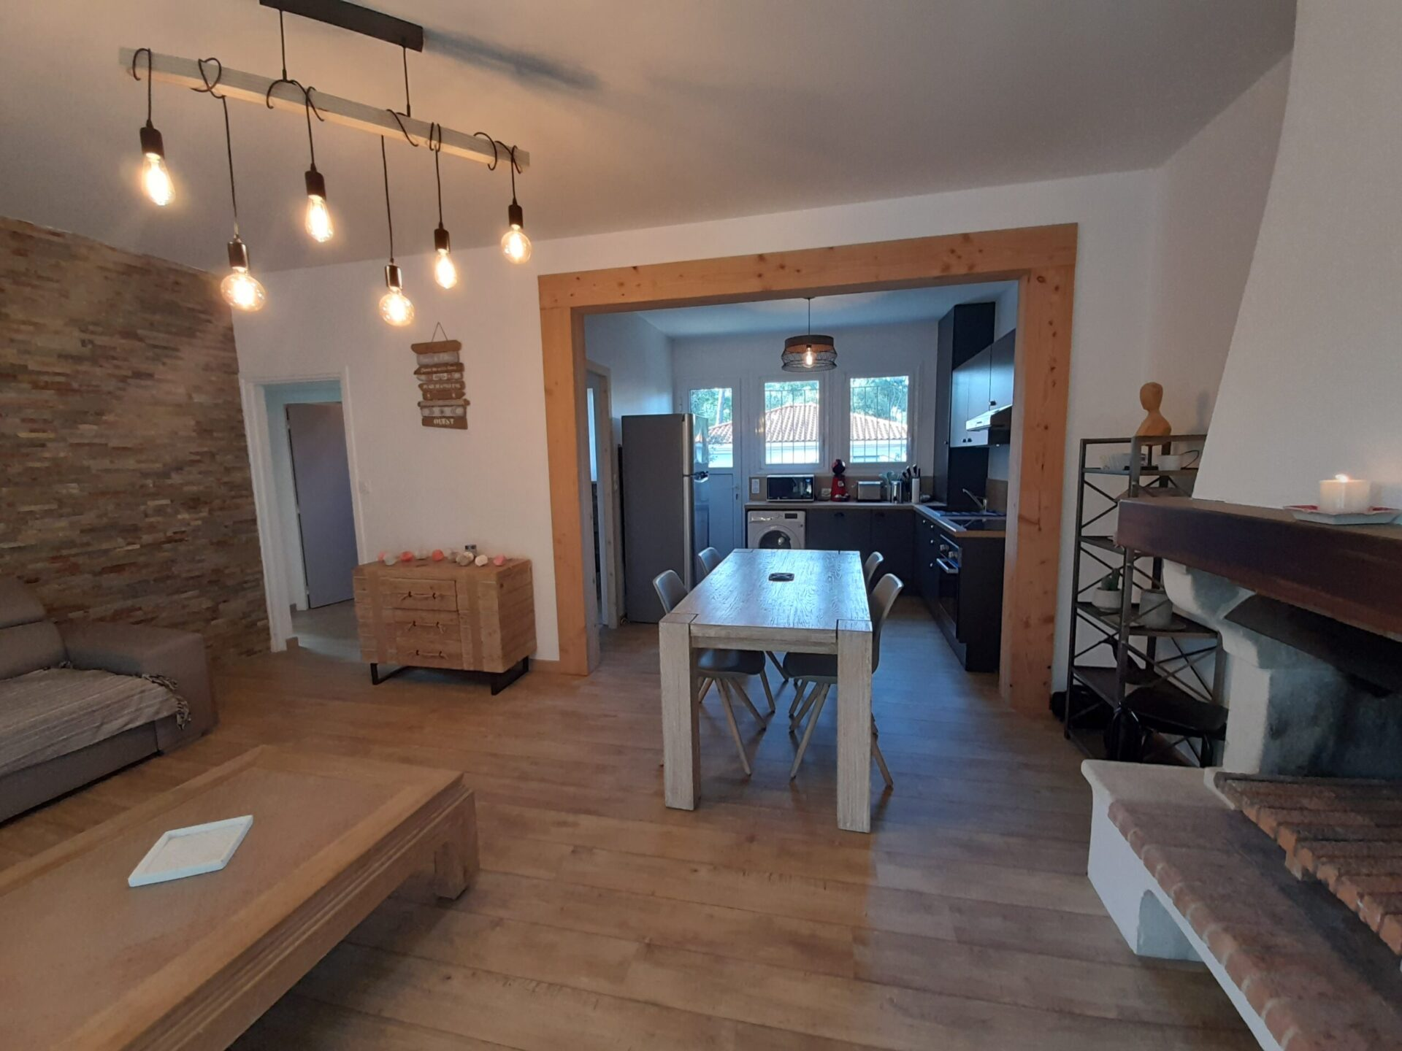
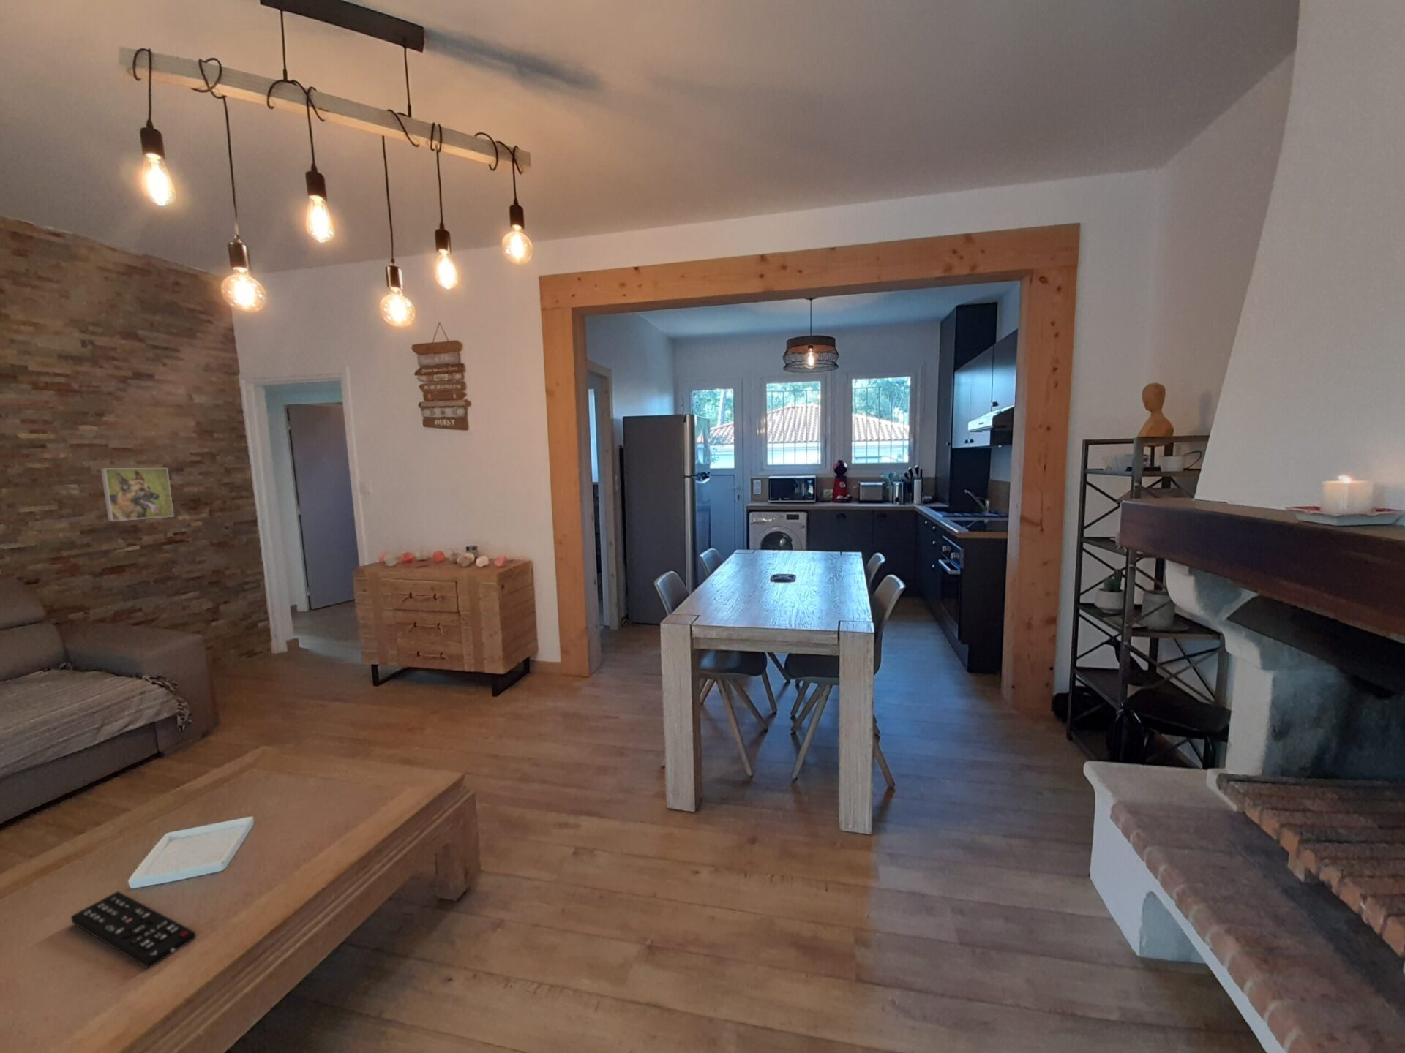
+ remote control (133, 926)
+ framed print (139, 493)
